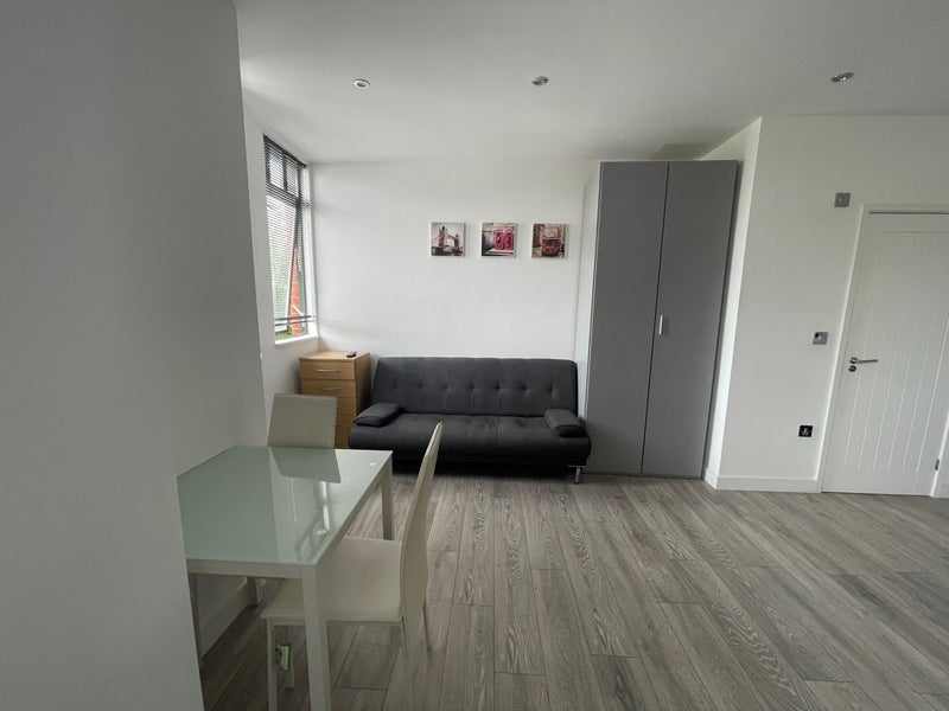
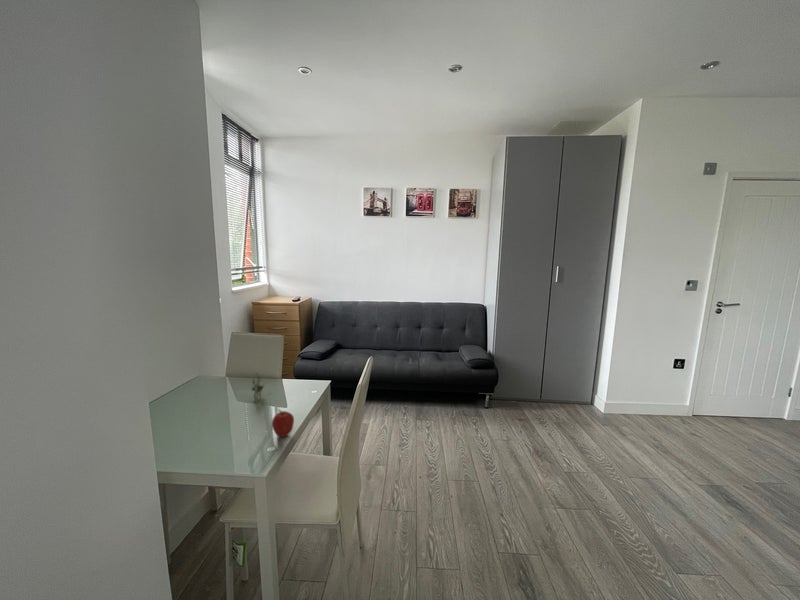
+ fruit (283, 422)
+ plant (260, 387)
